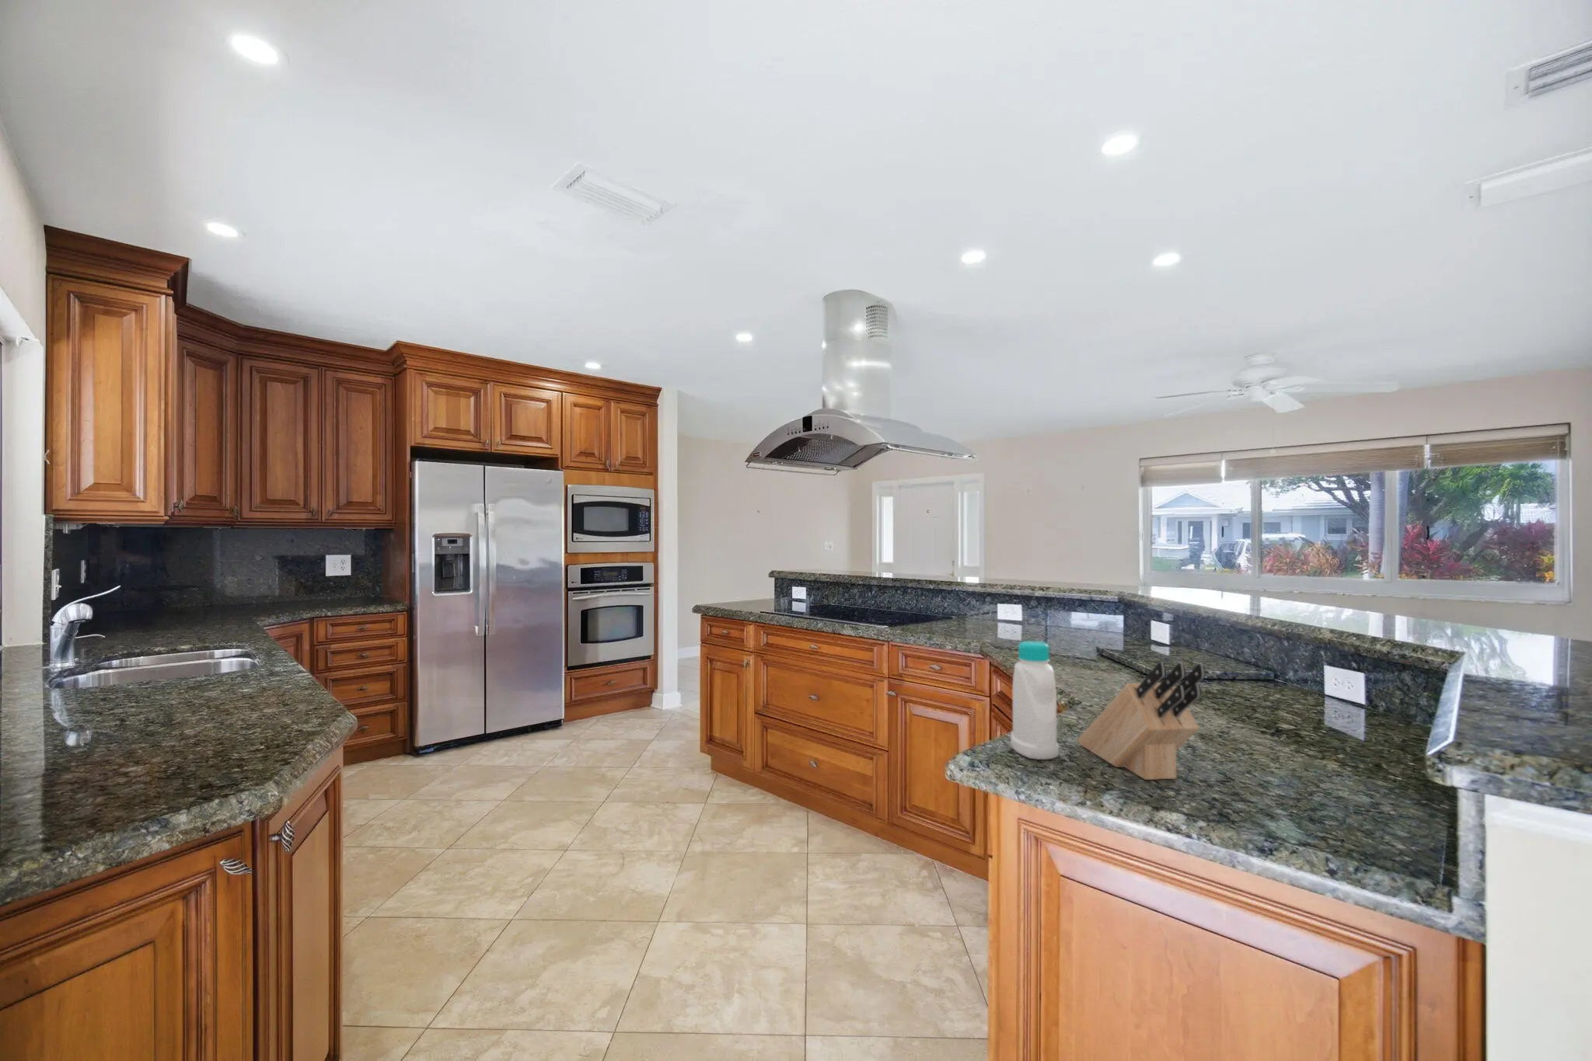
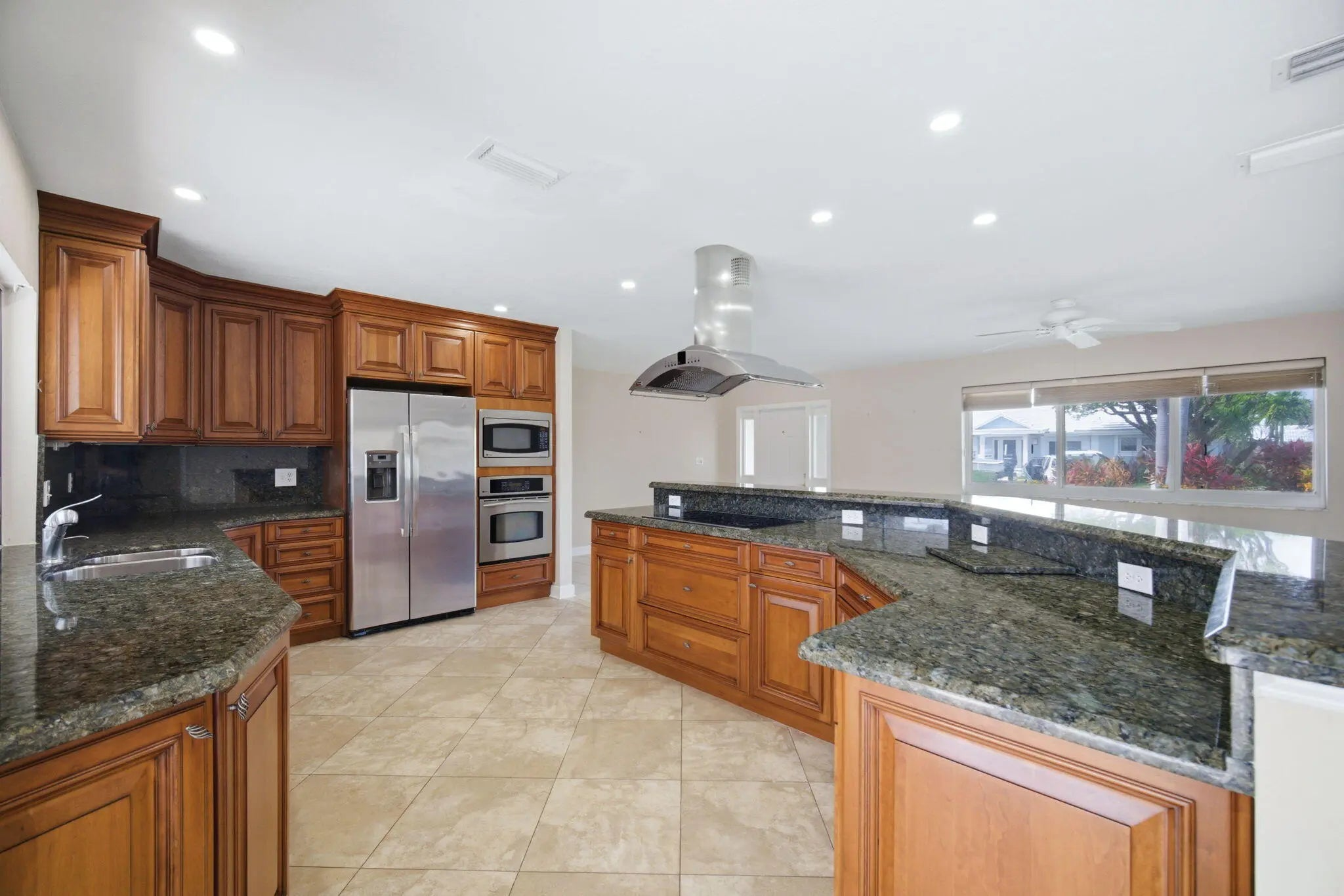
- bottle (1034, 697)
- knife block (1140, 708)
